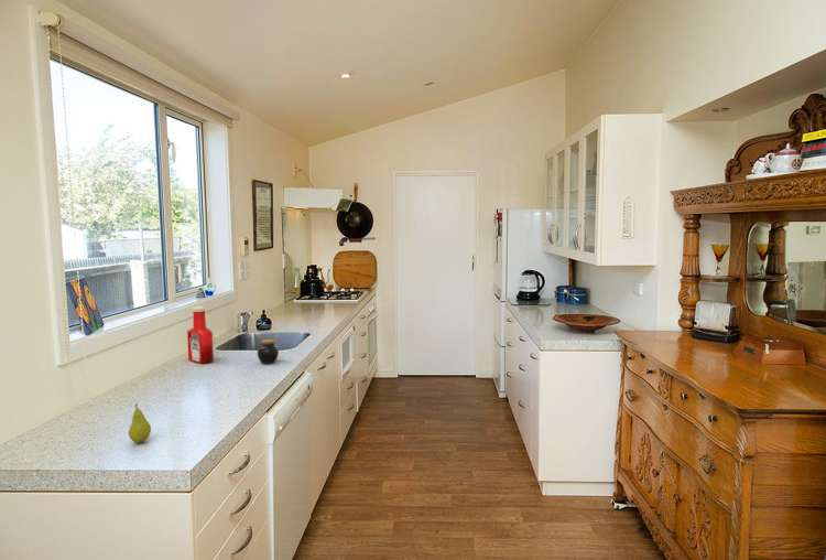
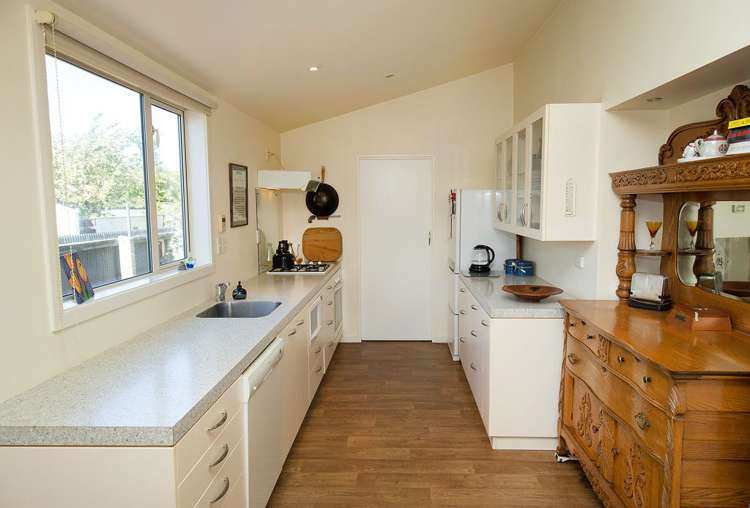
- jar (268, 351)
- fruit (139, 421)
- soap bottle (199, 334)
